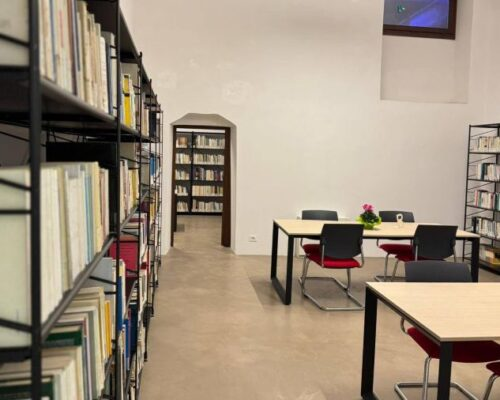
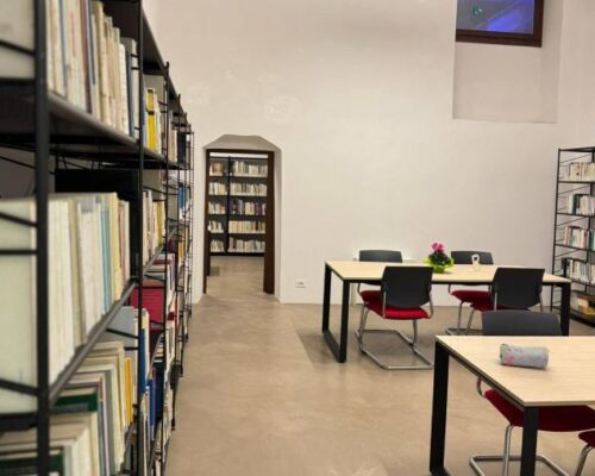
+ pencil case (522, 355)
